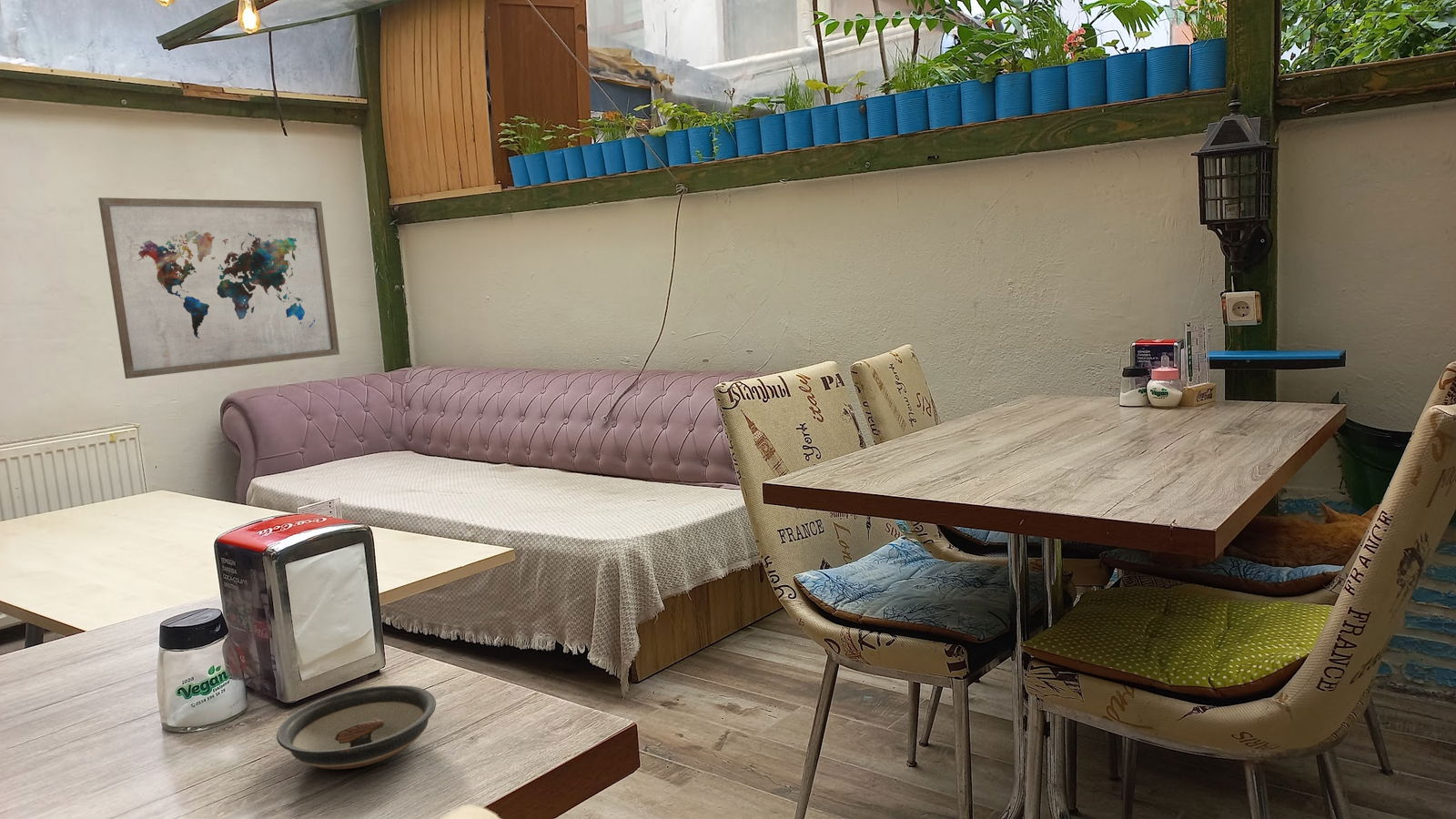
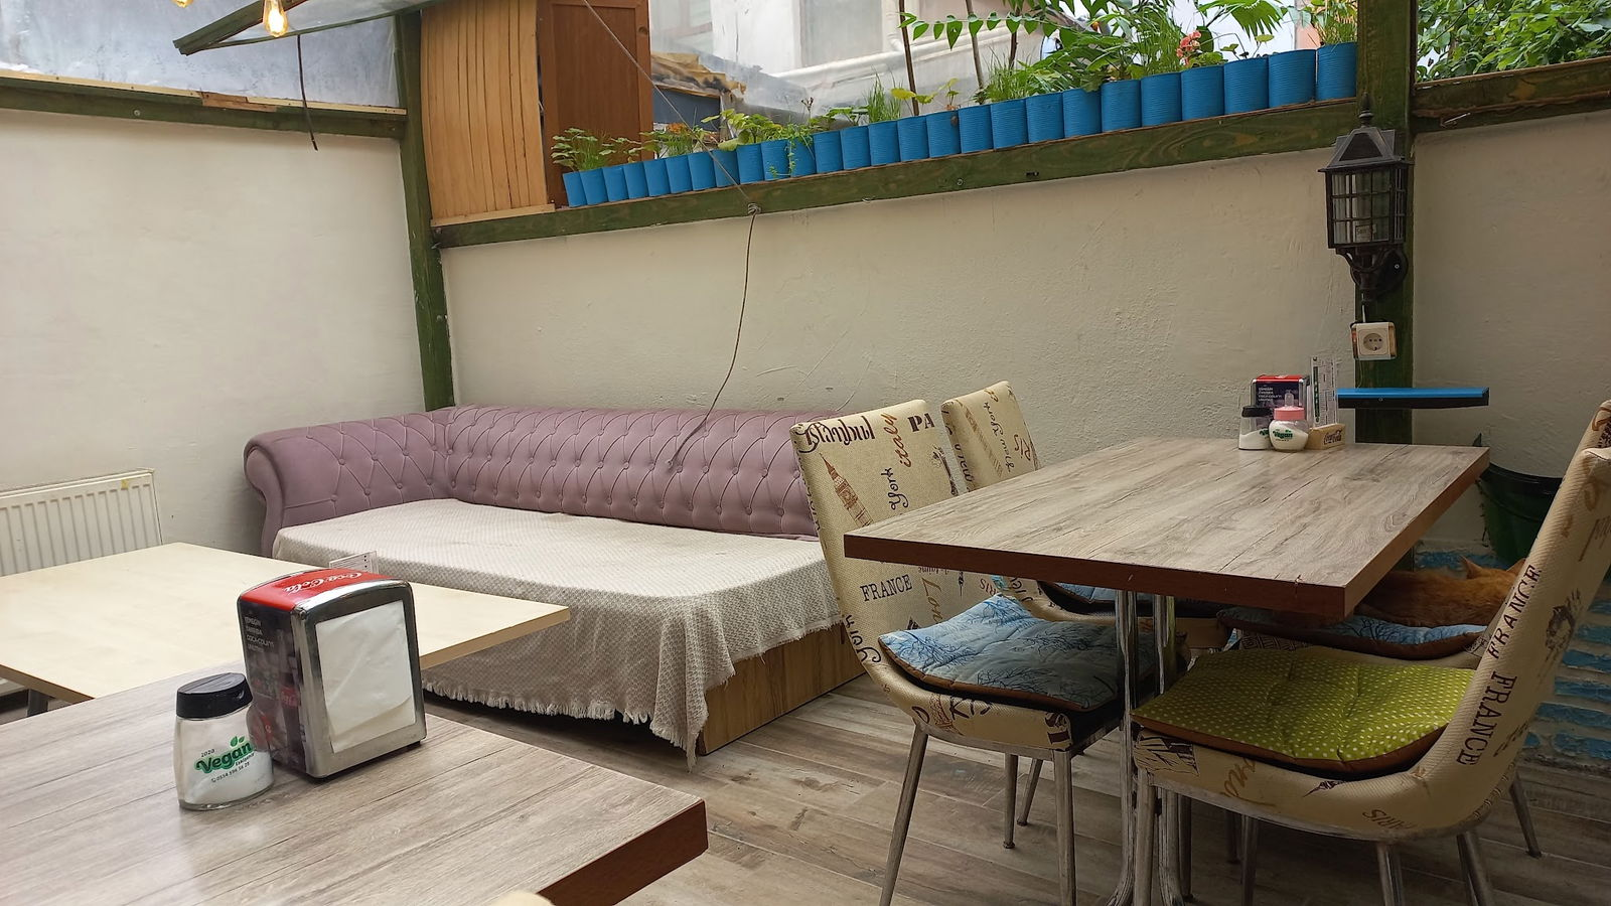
- saucer (359, 733)
- wall art (230, 283)
